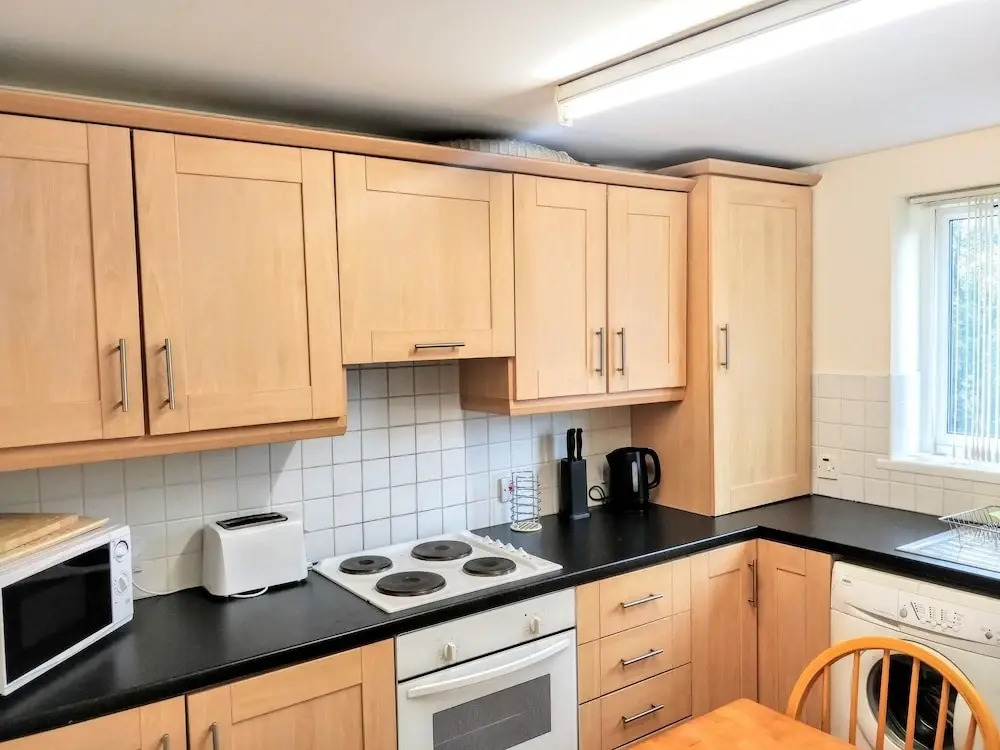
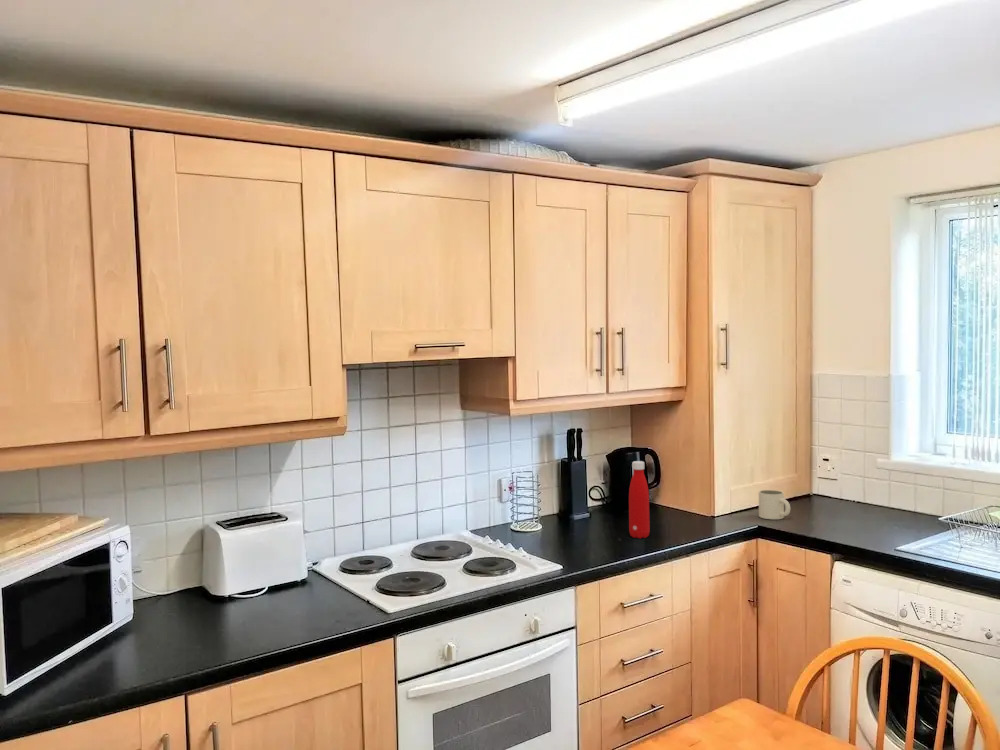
+ mug (775, 505)
+ bottle (638, 499)
